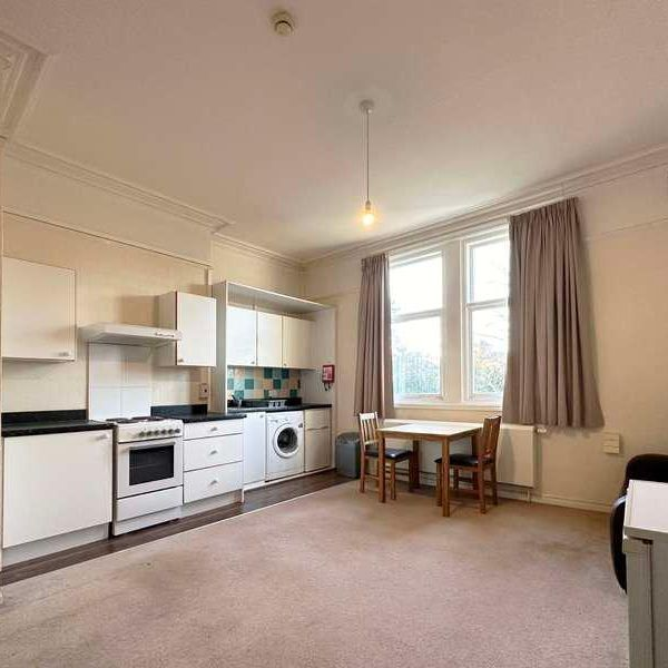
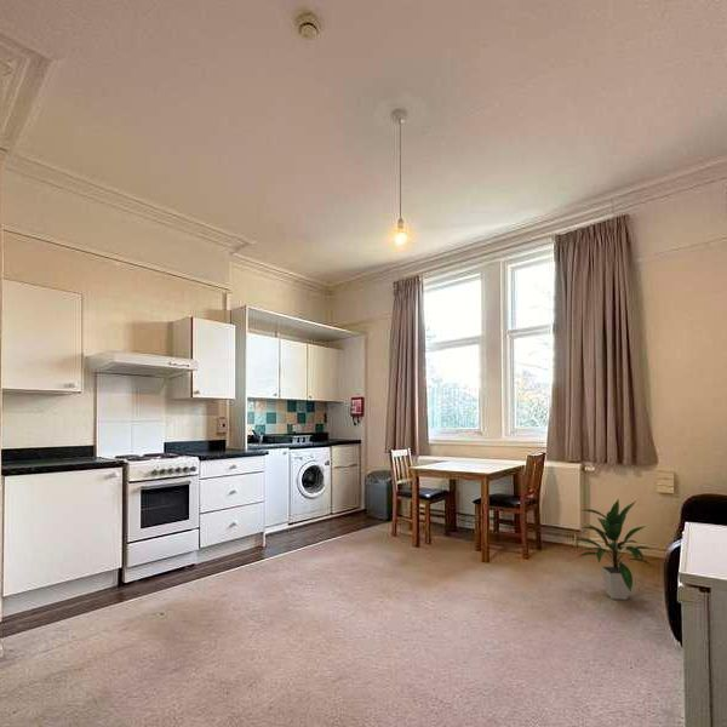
+ indoor plant (613, 548)
